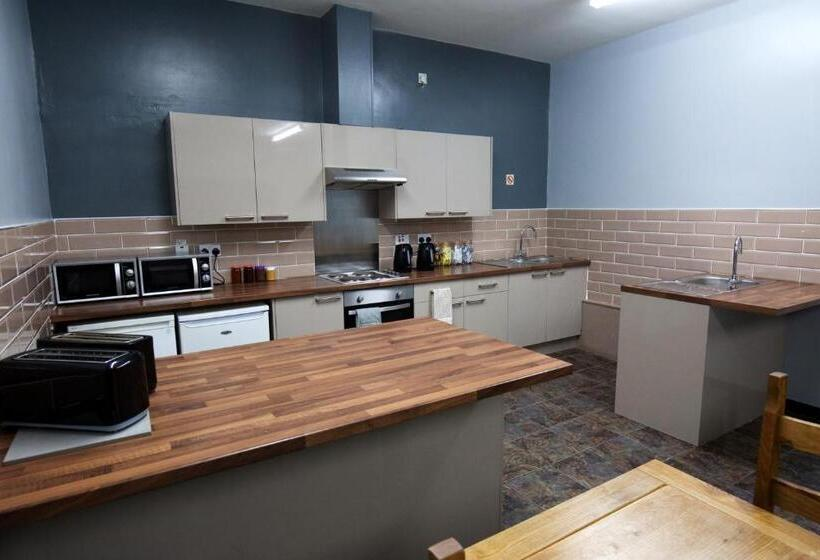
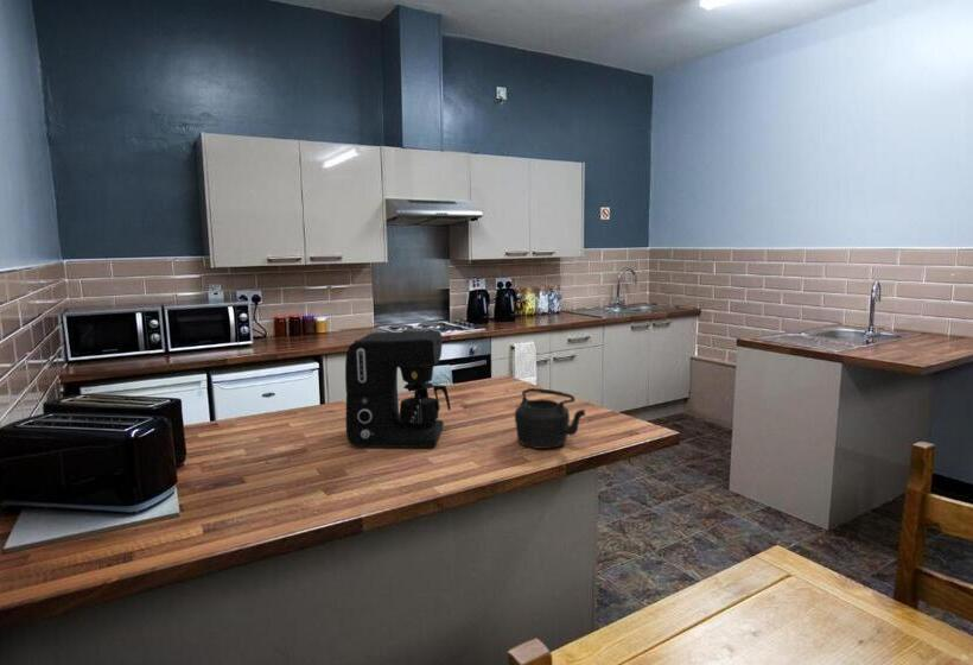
+ coffee maker (403, 387)
+ teapot (547, 419)
